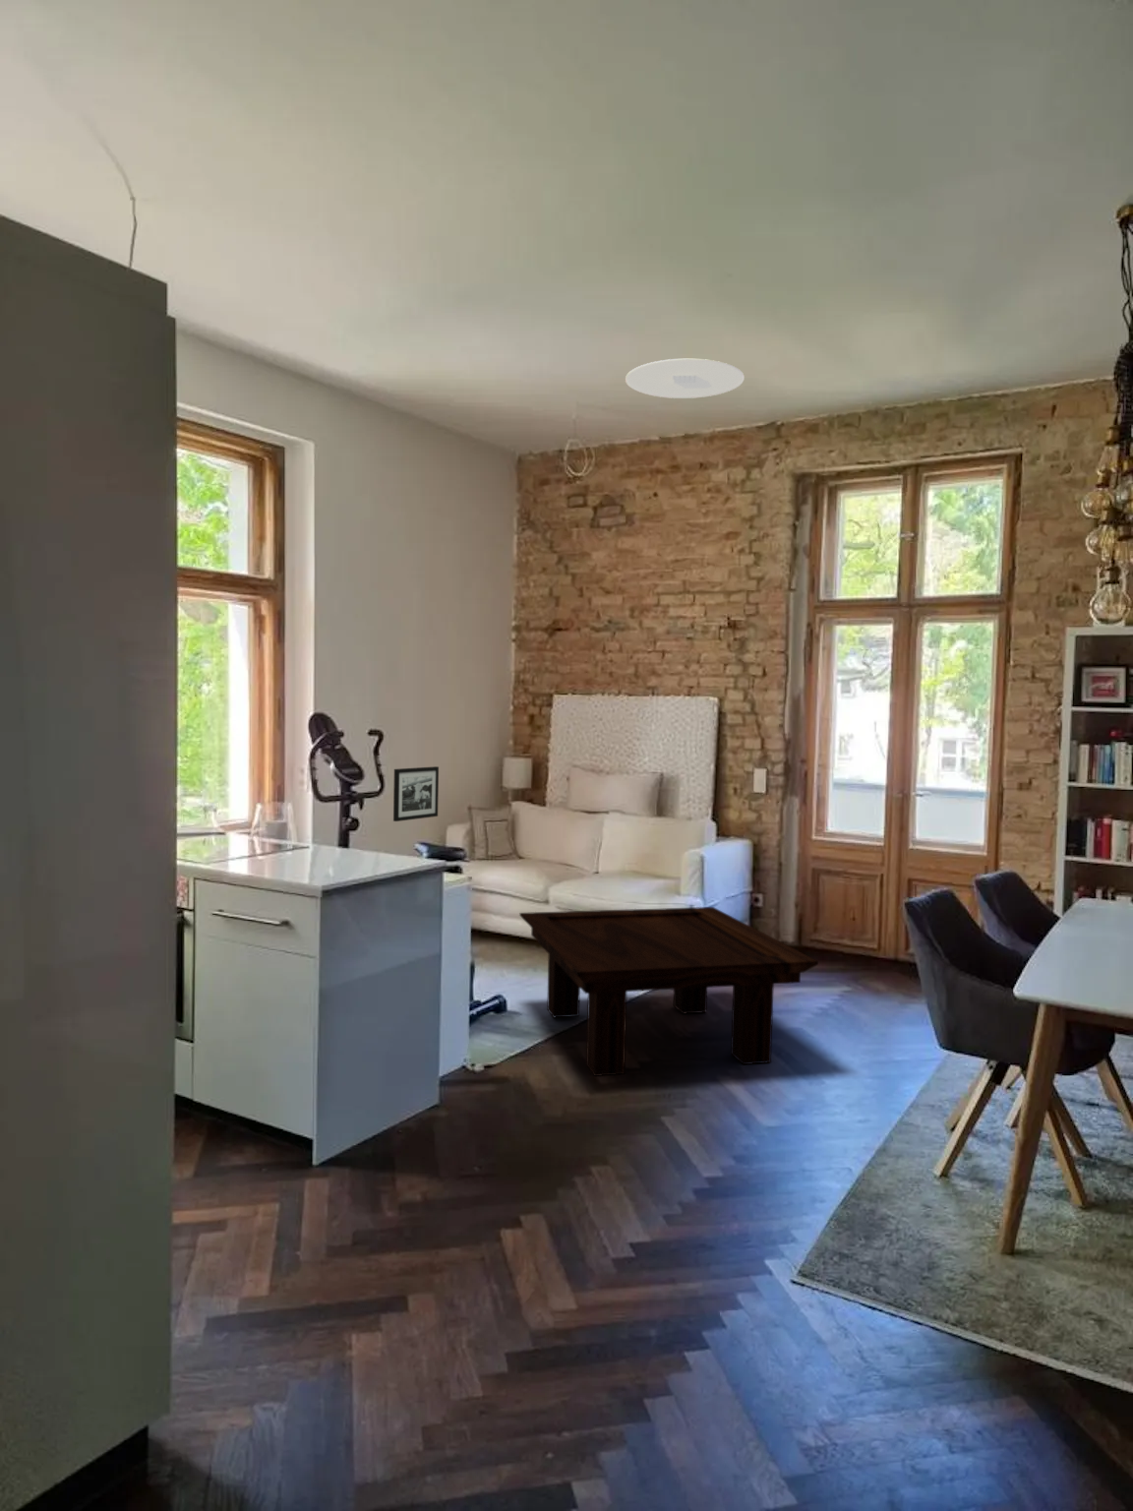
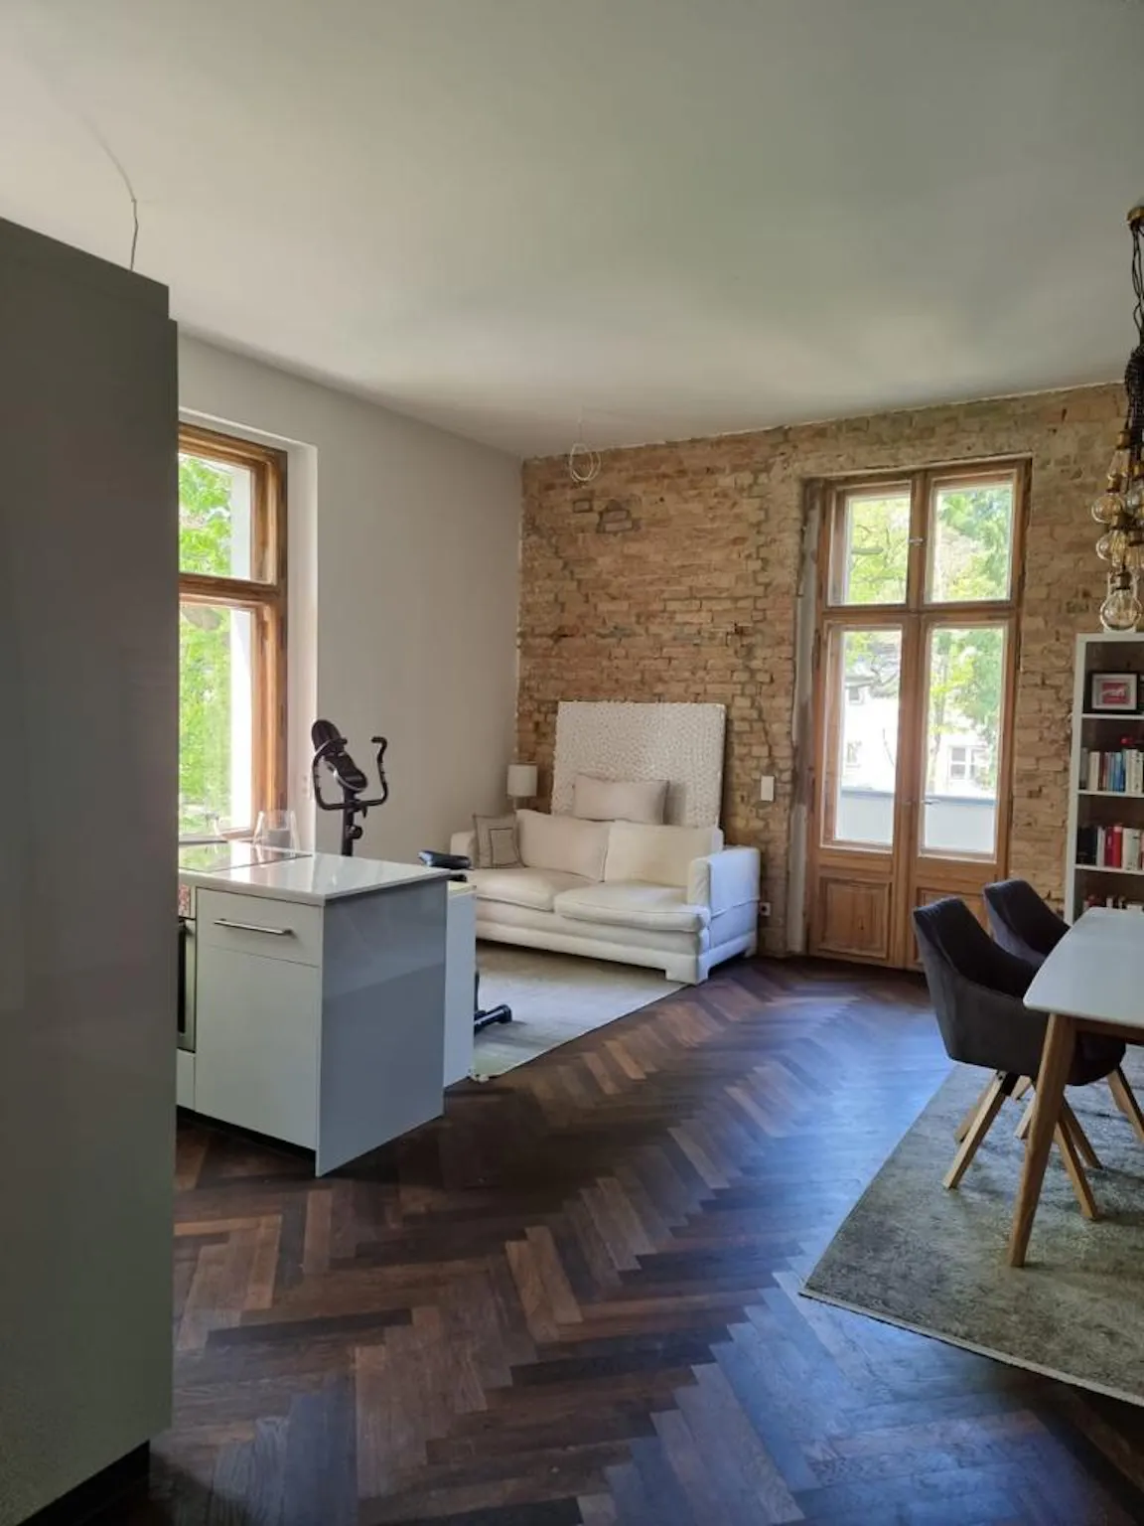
- picture frame (417, 792)
- coffee table (653, 985)
- ceiling light (684, 372)
